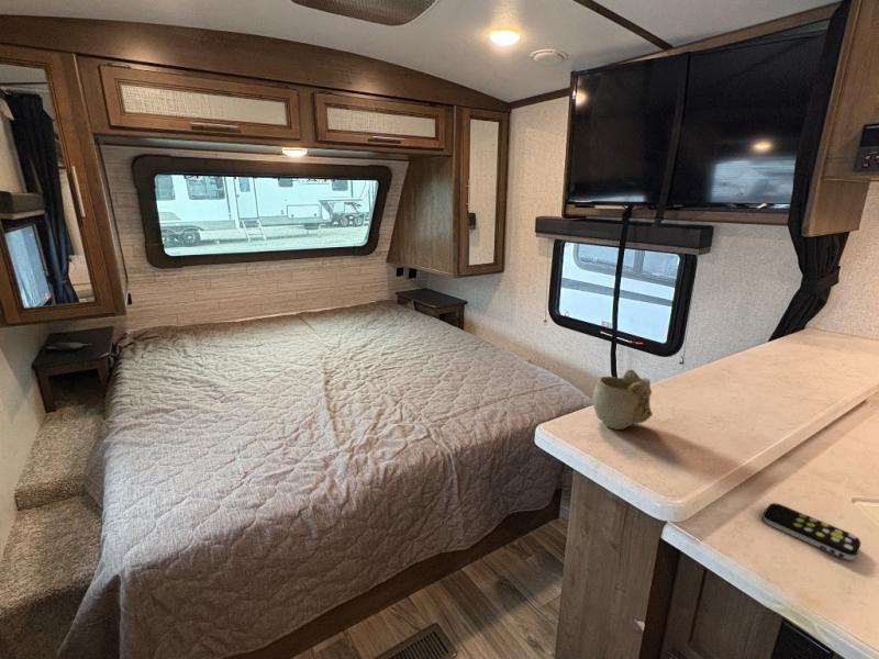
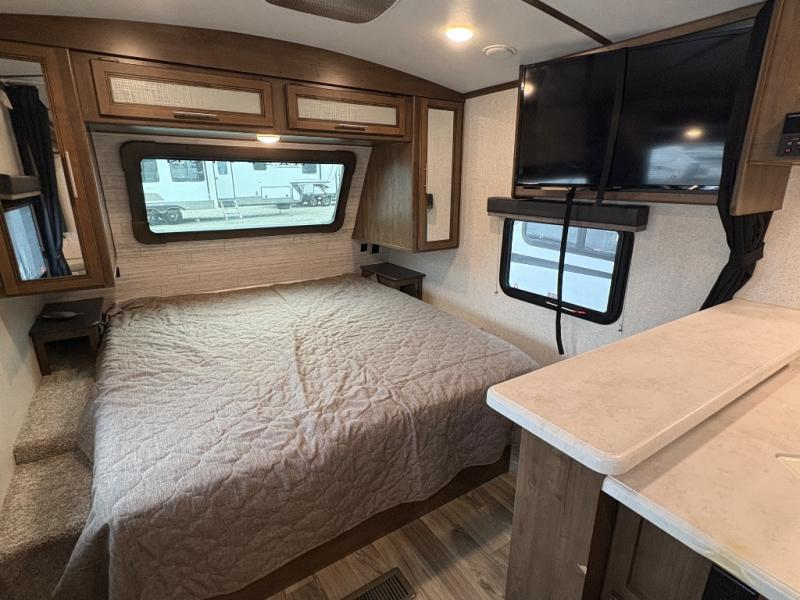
- mug (621, 399)
- remote control (809, 528)
